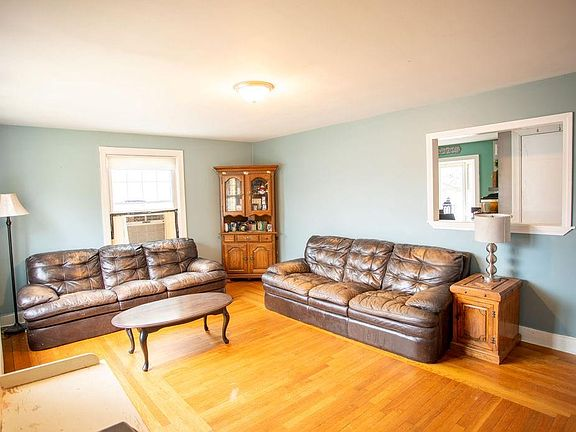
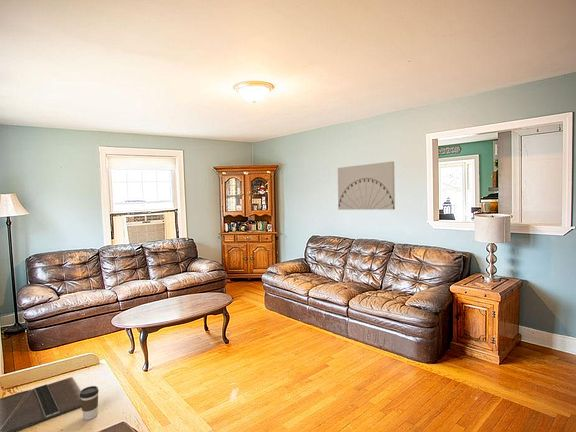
+ wall art (364, 187)
+ laptop (39, 402)
+ coffee cup (89, 402)
